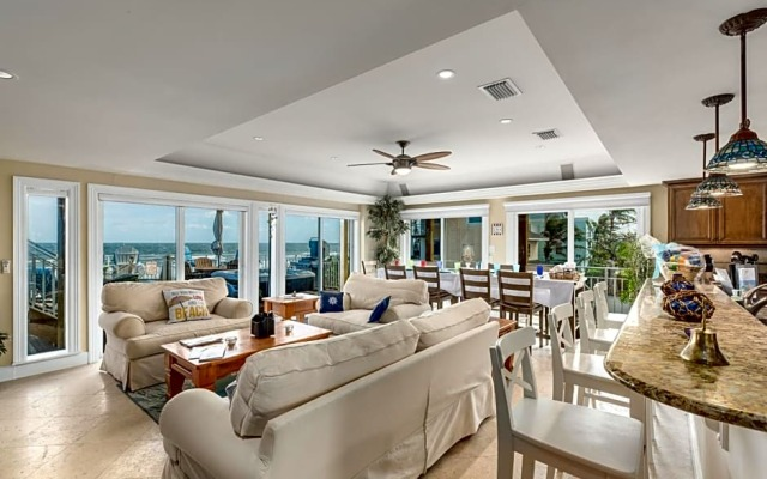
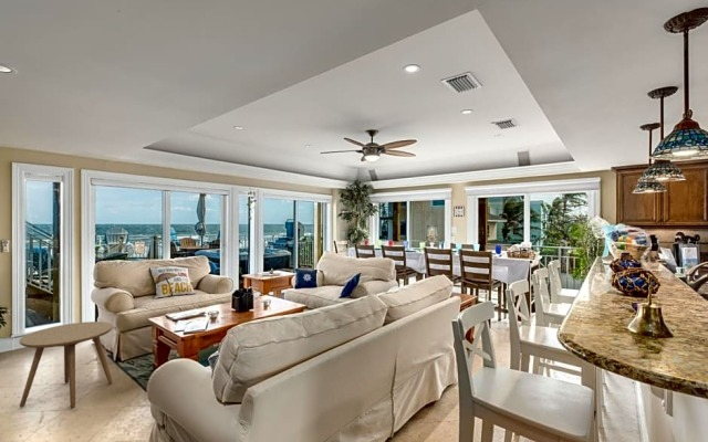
+ side table (69, 362)
